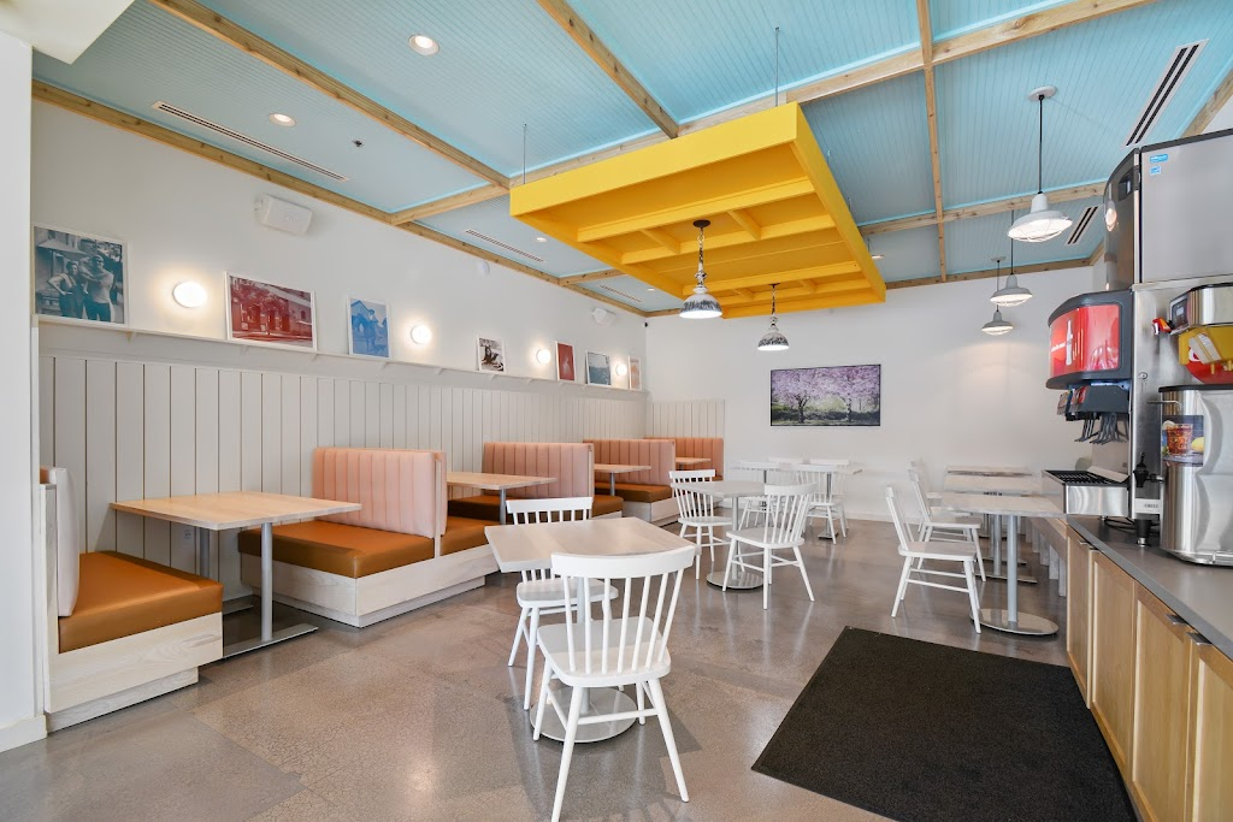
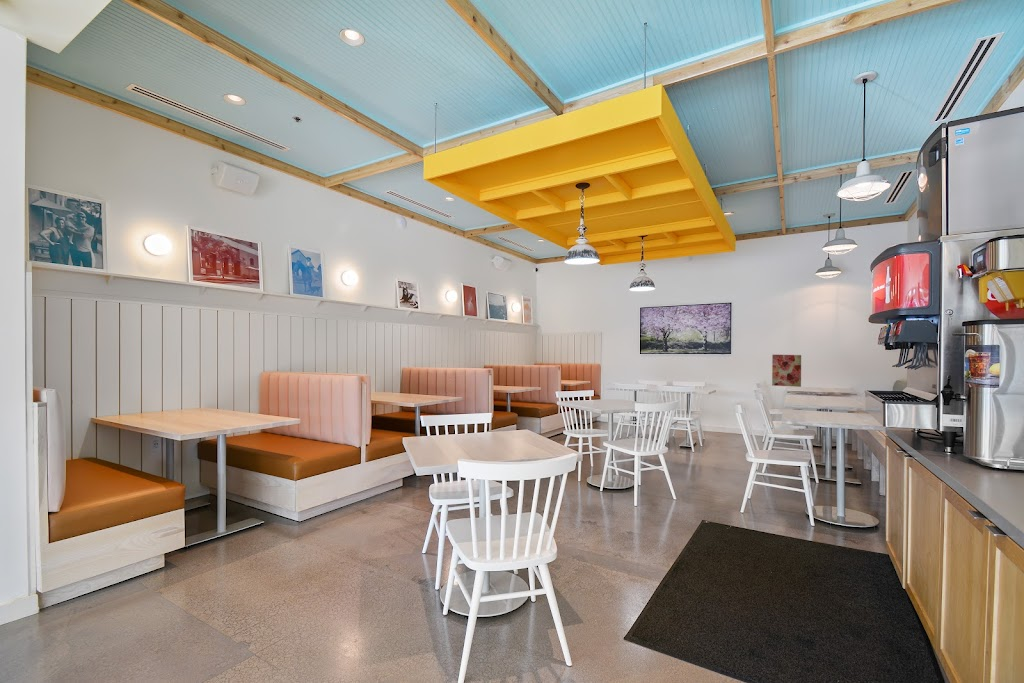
+ wall art (786, 370)
